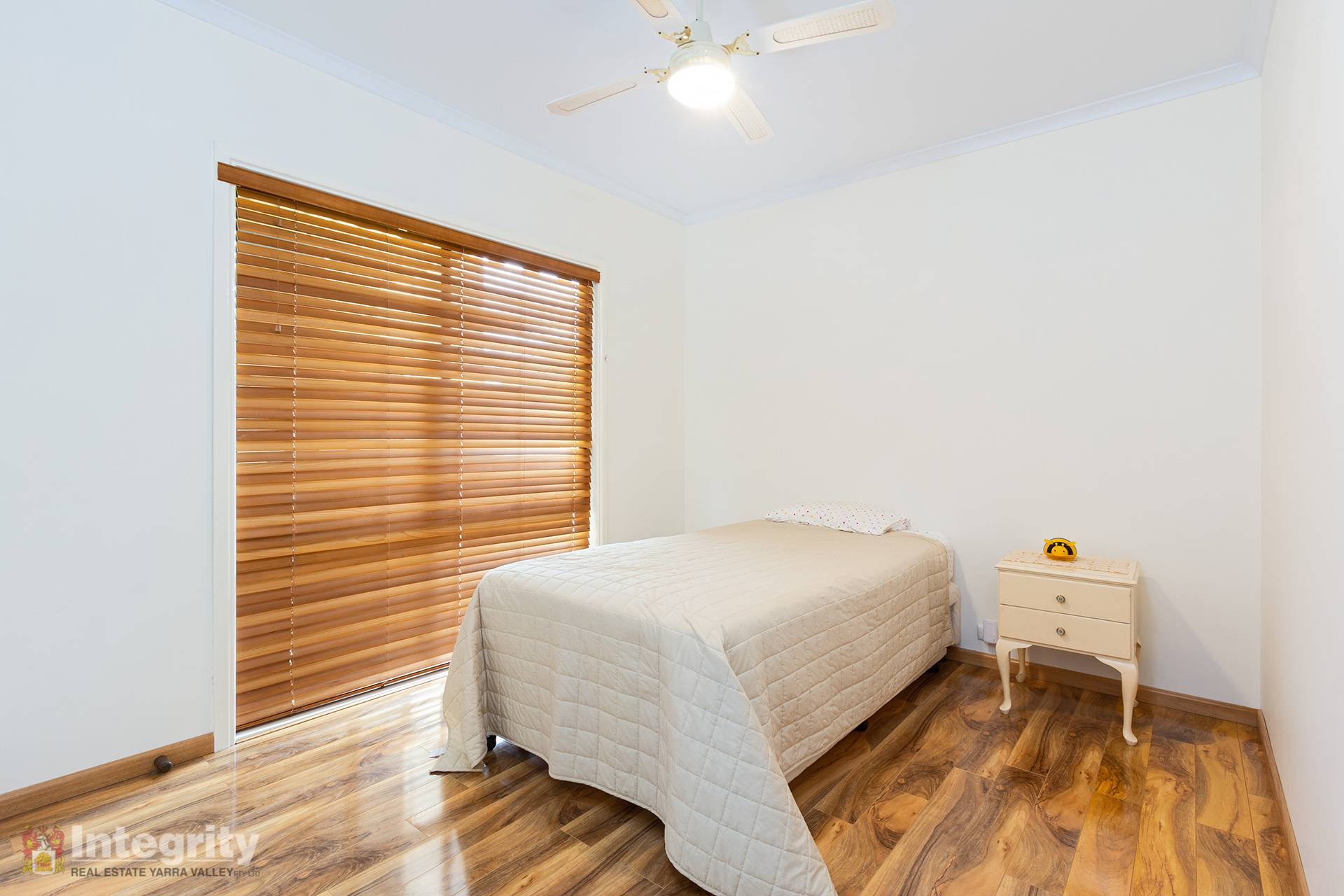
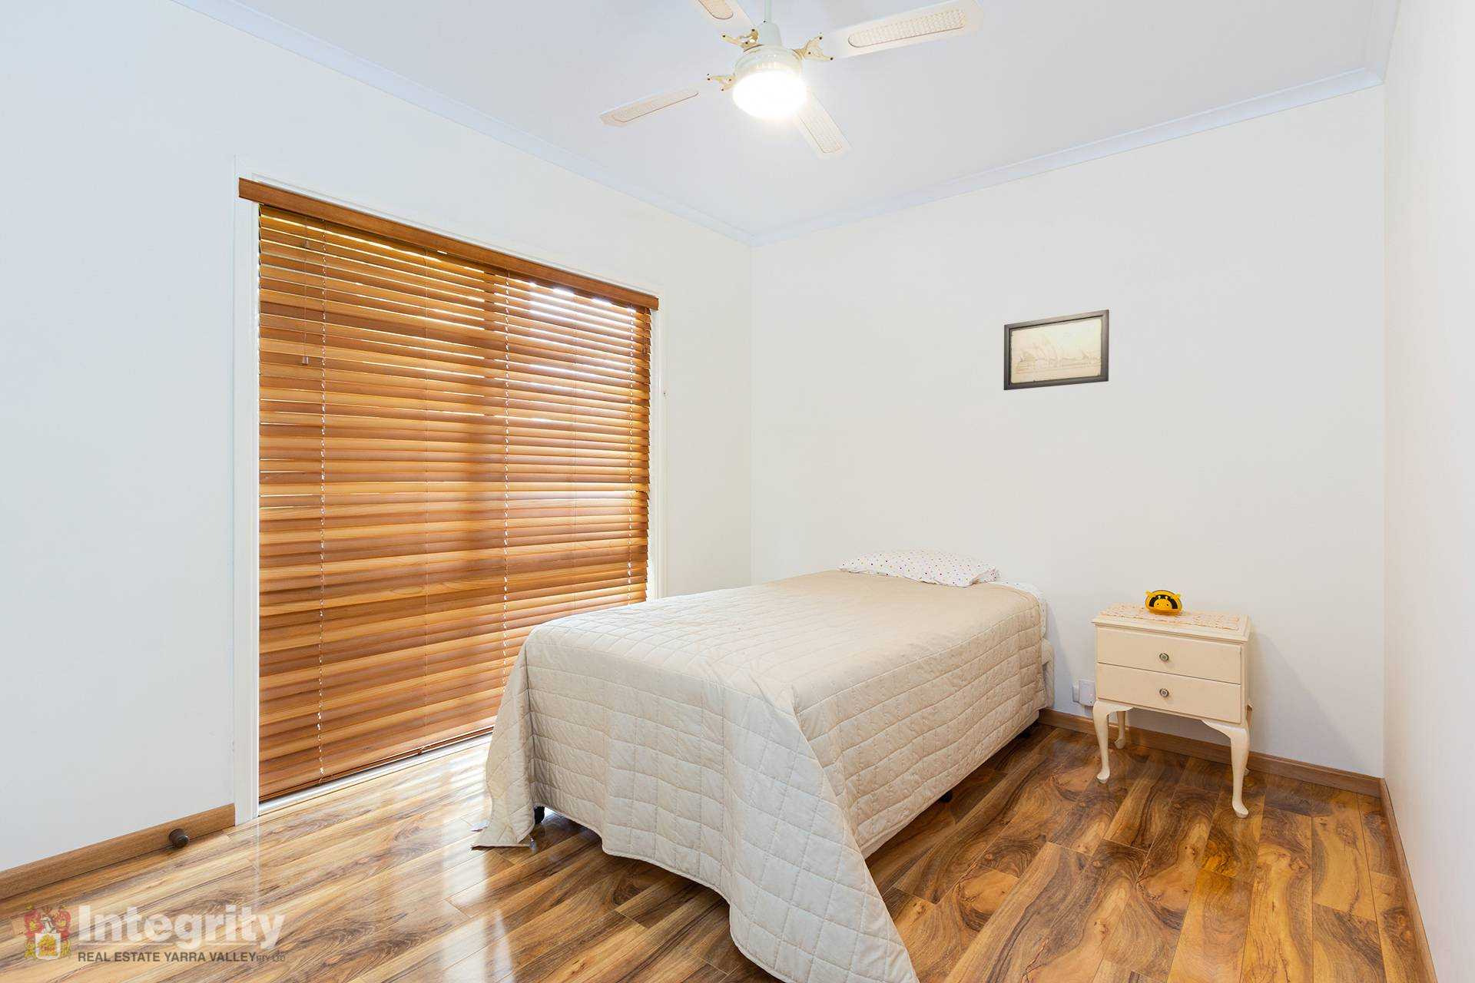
+ wall art (1054, 352)
